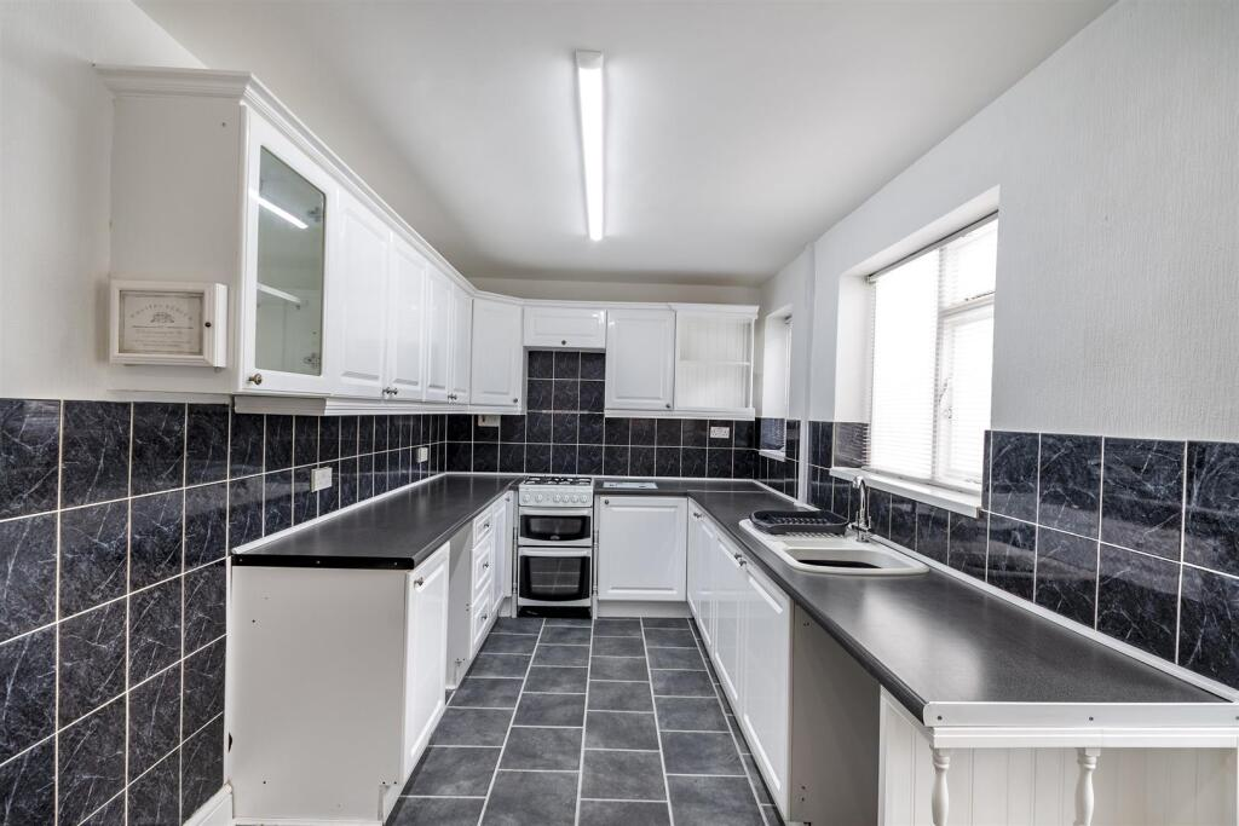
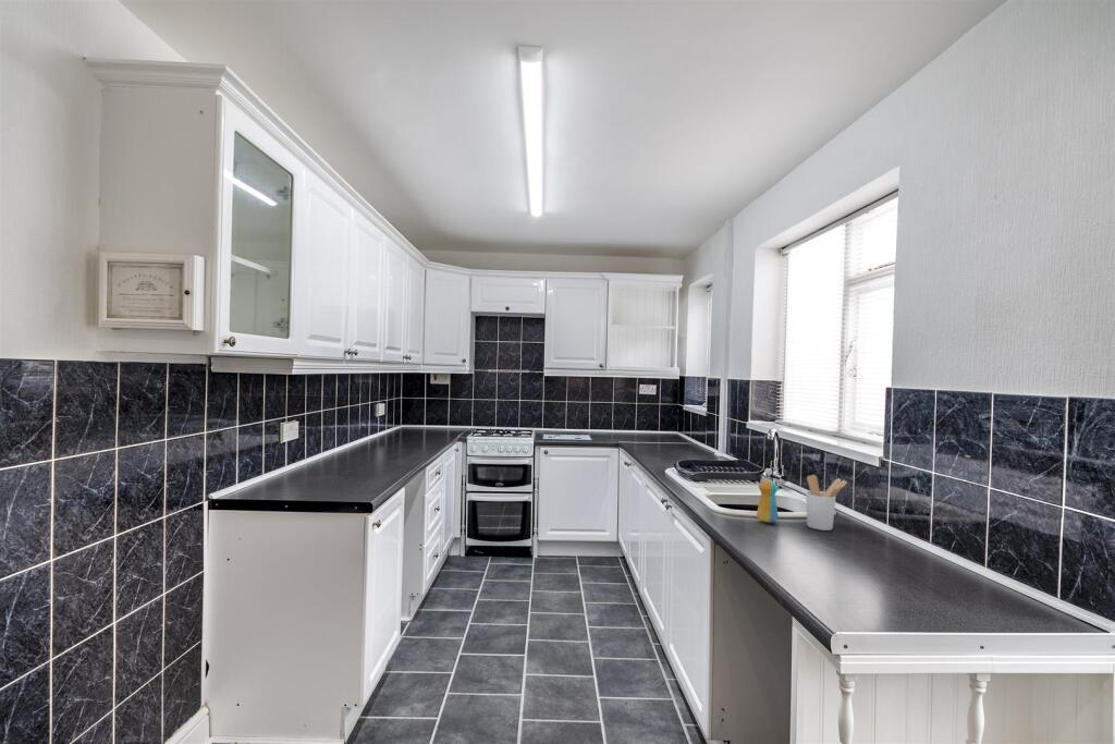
+ soap dispenser (768, 495)
+ utensil holder (826, 502)
